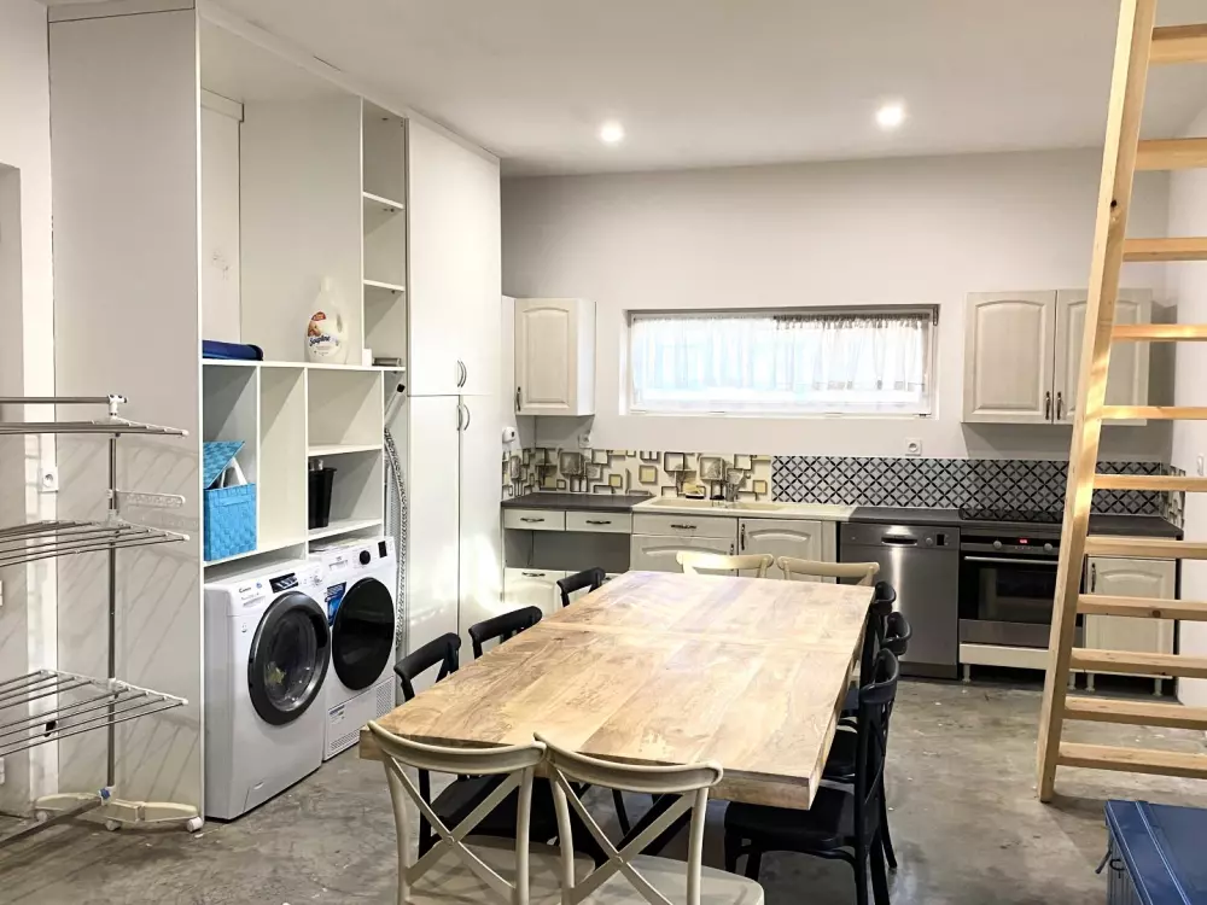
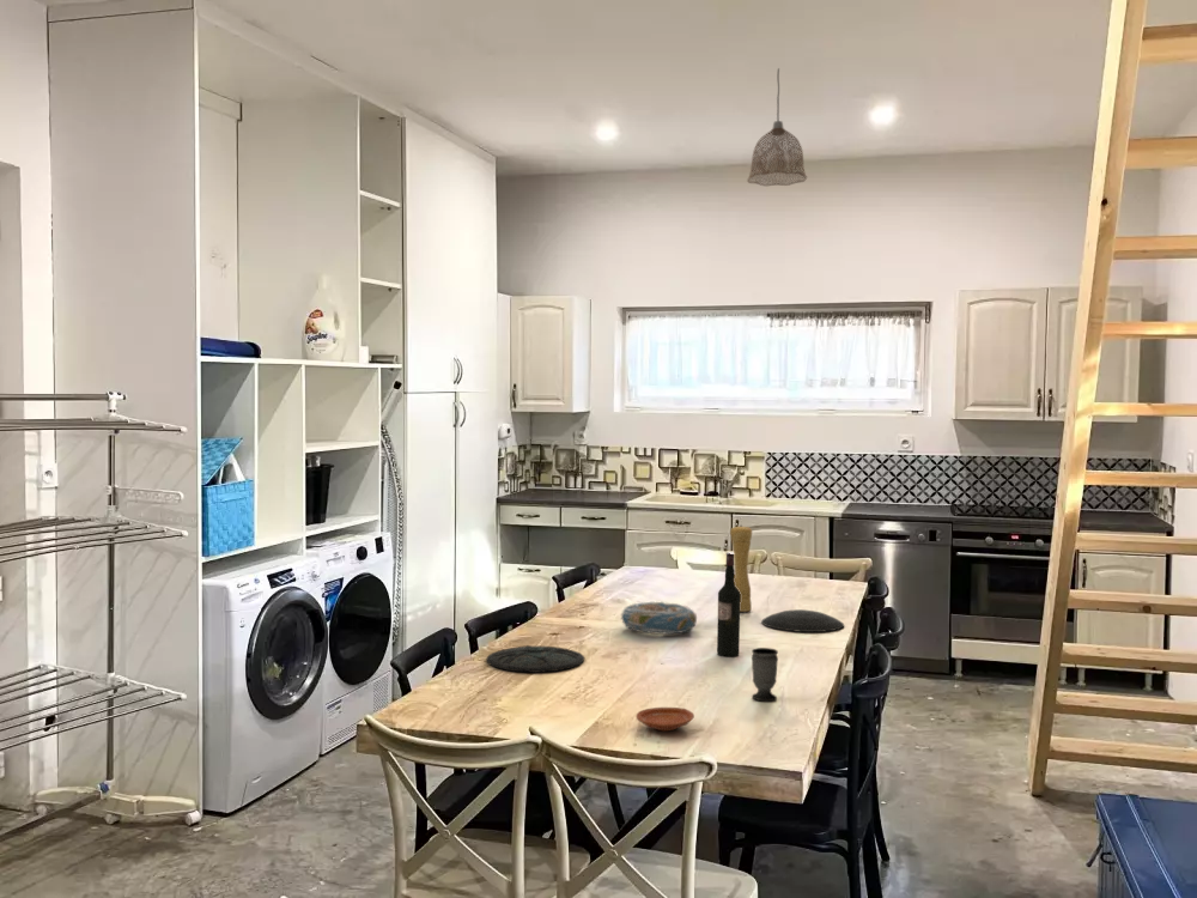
+ plate (535, 653)
+ pendant lamp (777, 123)
+ cup (764, 674)
+ plate (664, 720)
+ plate (802, 617)
+ decorative bowl (658, 617)
+ wine bottle (729, 603)
+ pepper mill (740, 568)
